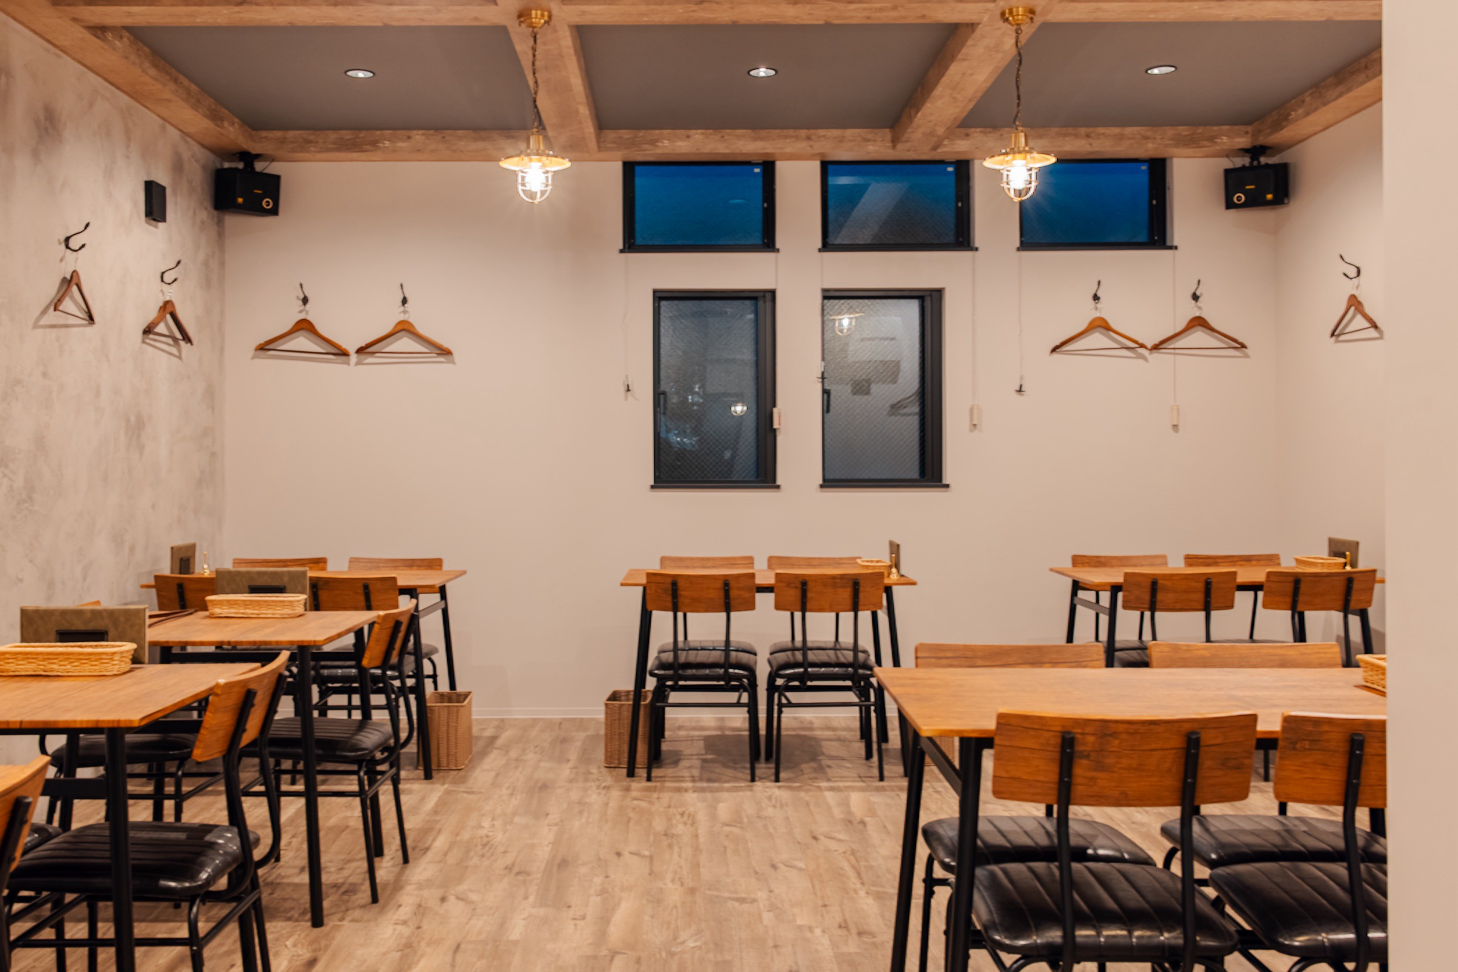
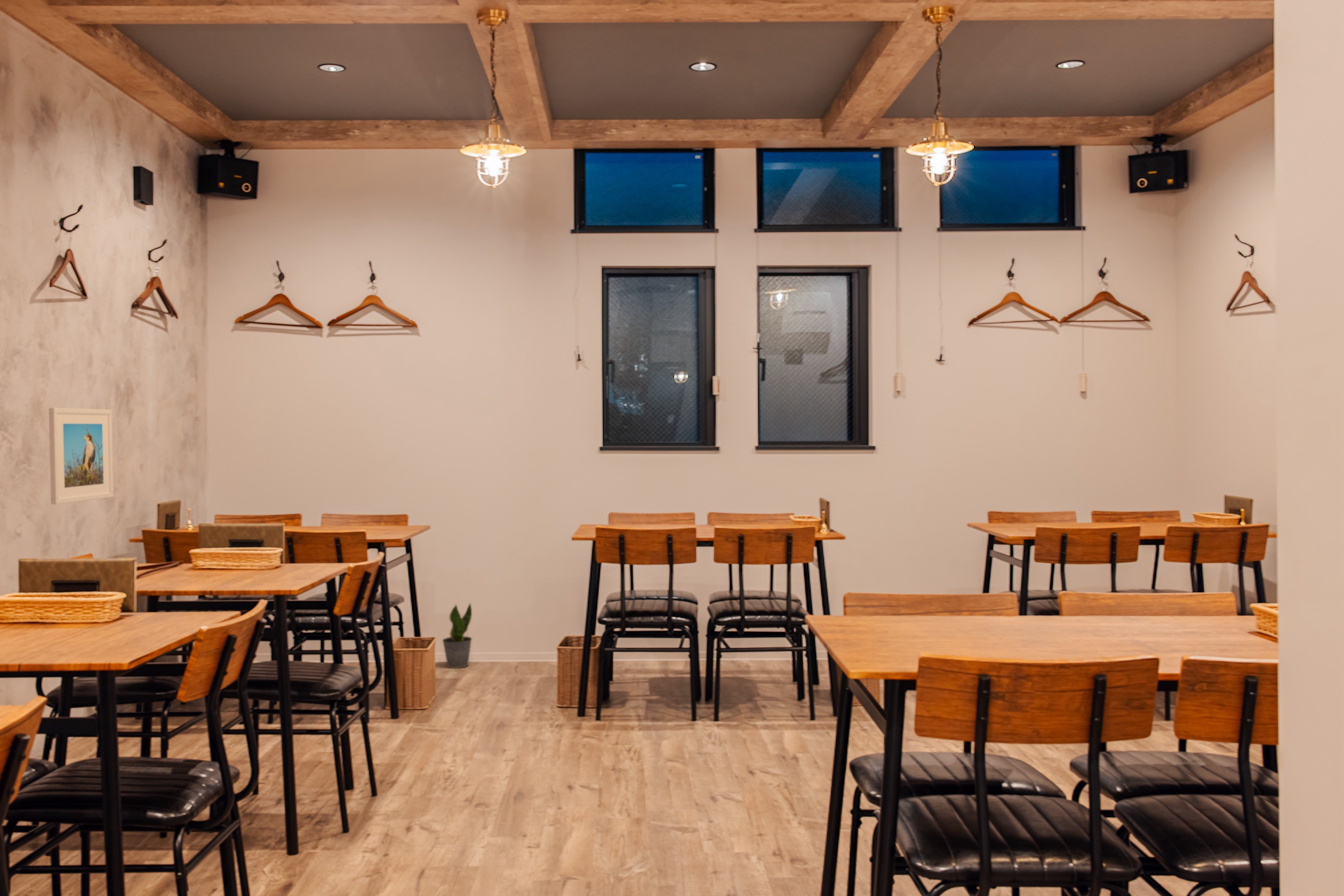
+ potted plant (457, 633)
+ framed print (83, 454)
